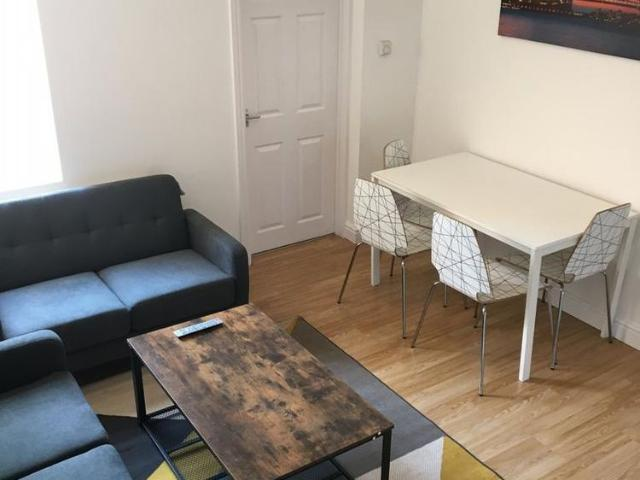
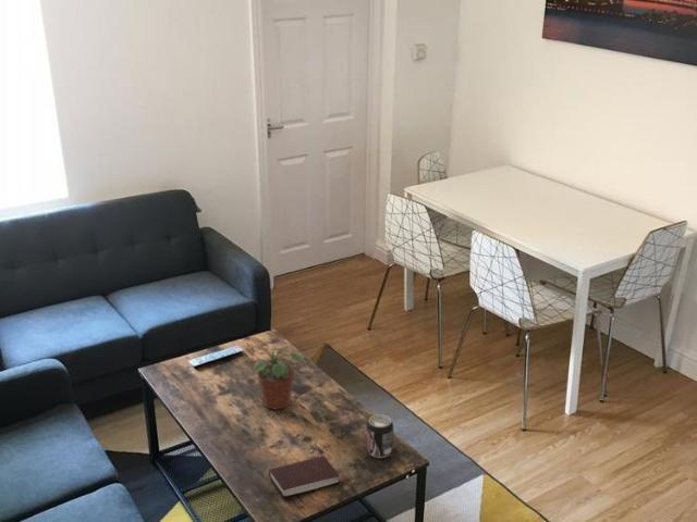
+ beverage can (379, 435)
+ book (304, 474)
+ potted plant (277, 380)
